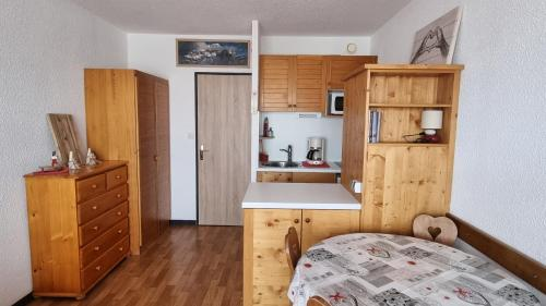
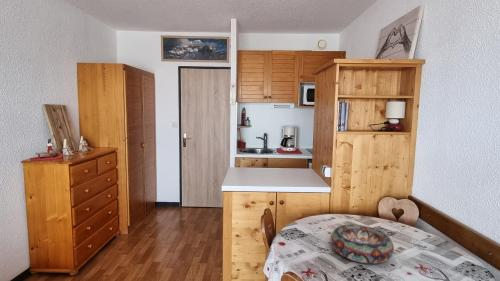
+ decorative bowl (361, 242)
